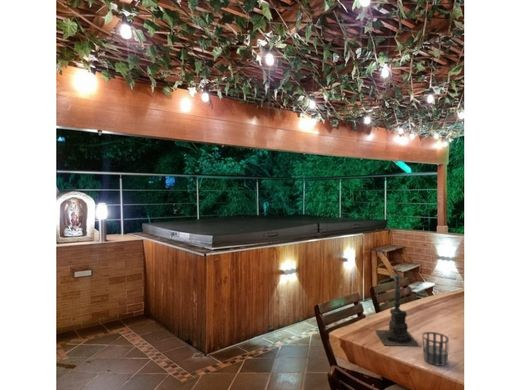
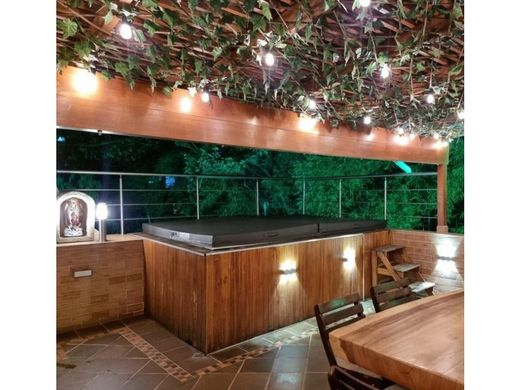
- candle holder (396, 301)
- cup (435, 348)
